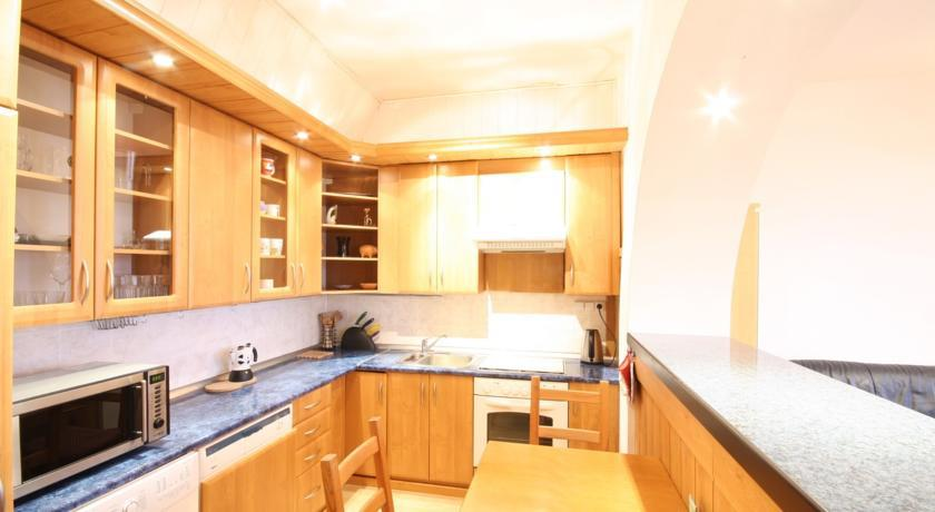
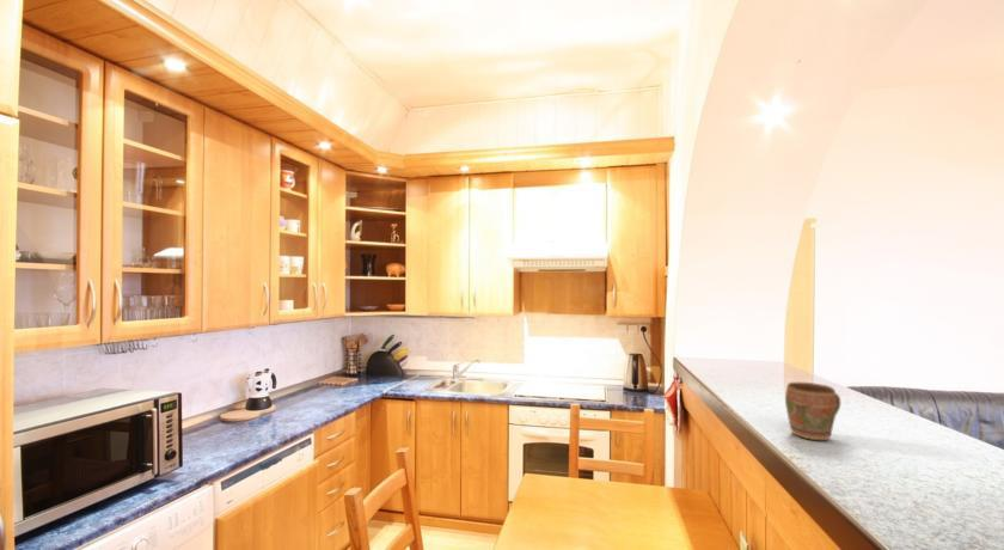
+ mug (814, 410)
